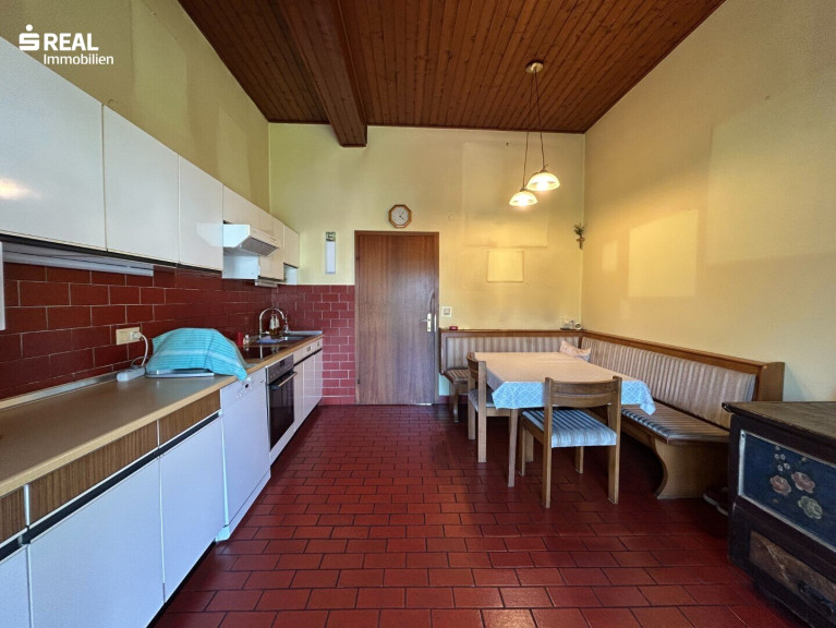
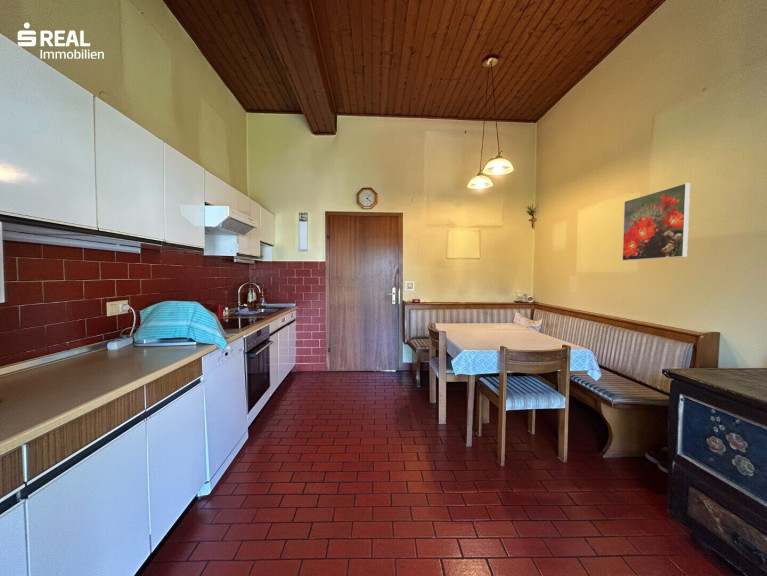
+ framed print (652, 226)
